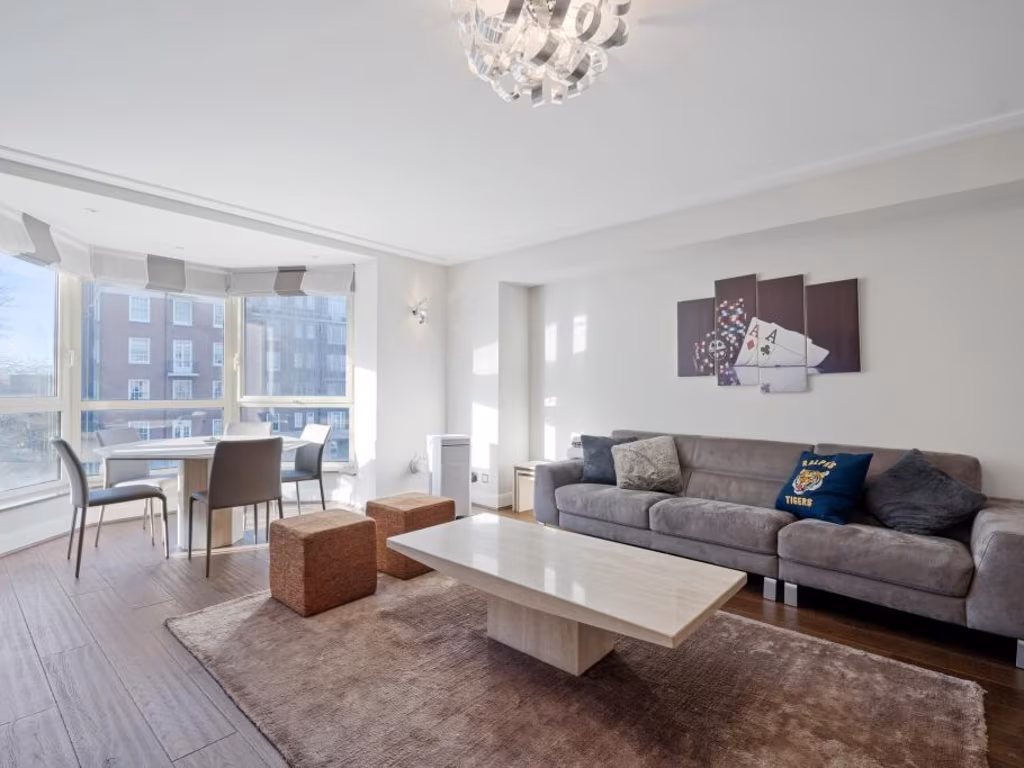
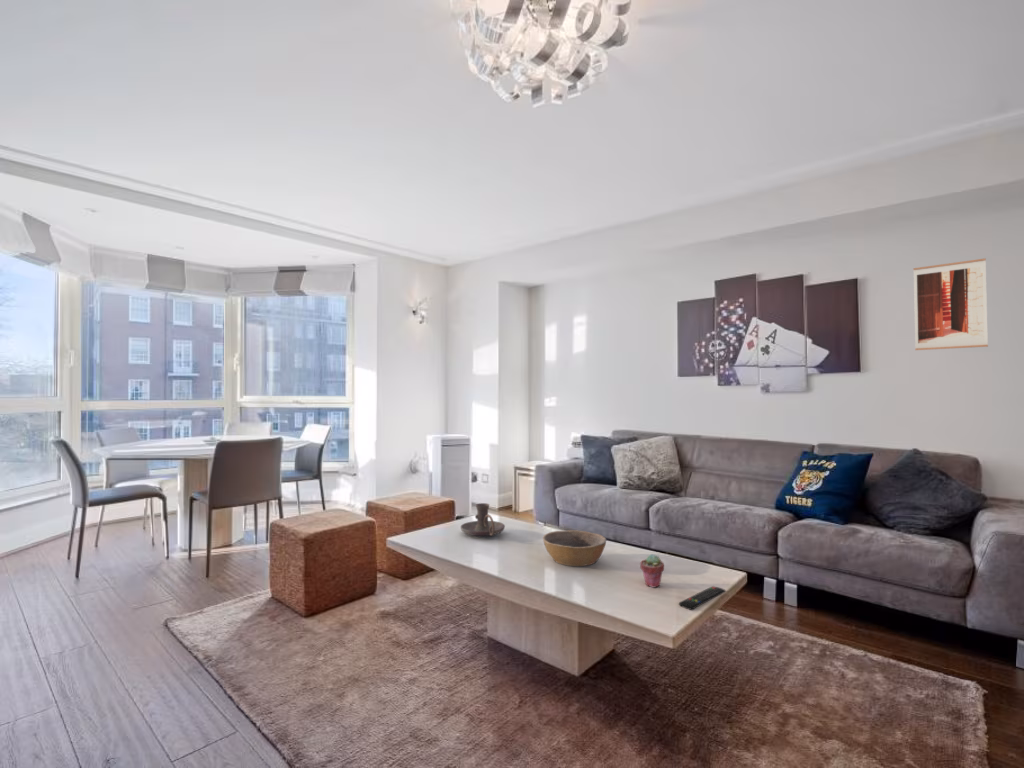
+ wall art (949, 305)
+ candle holder (484, 520)
+ bowl (574, 548)
+ remote control (703, 597)
+ potted succulent (652, 569)
